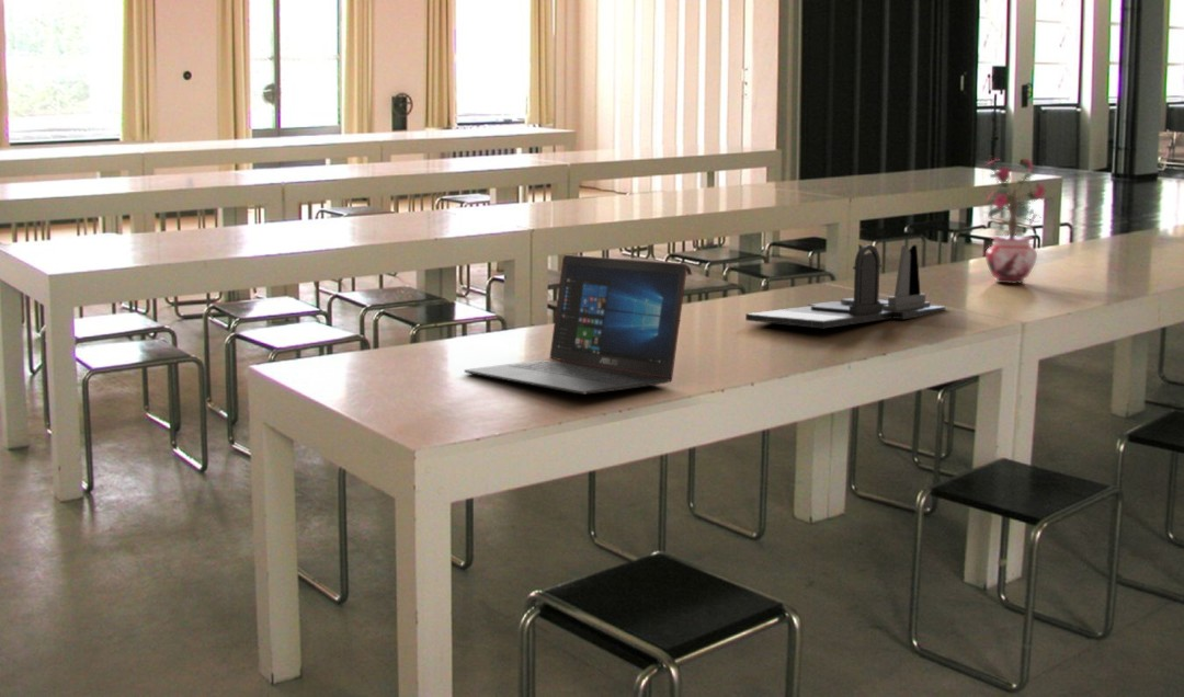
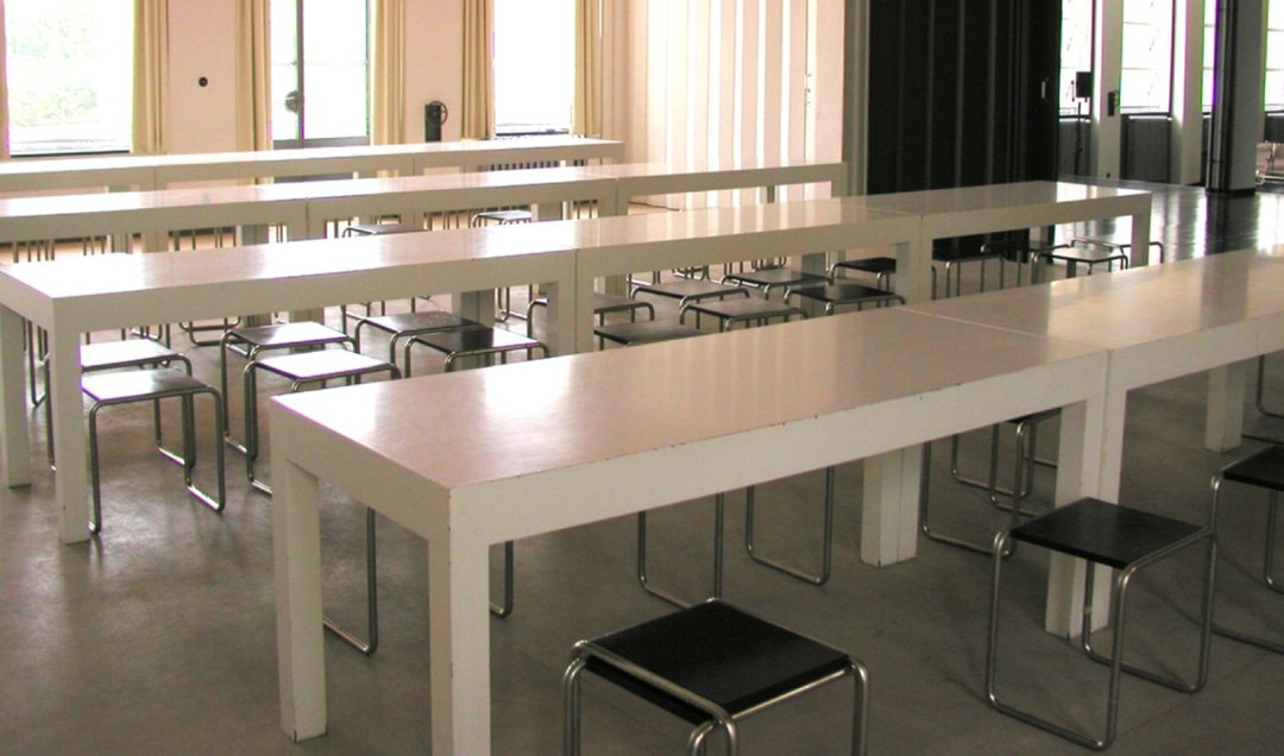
- potted plant (1013, 218)
- desk organizer (854, 279)
- laptop (572, 320)
